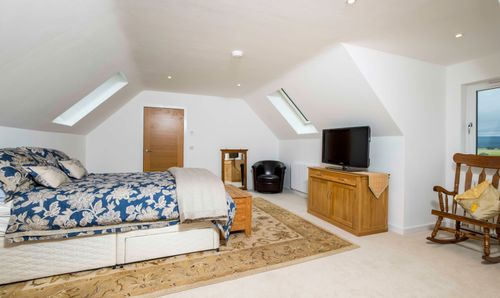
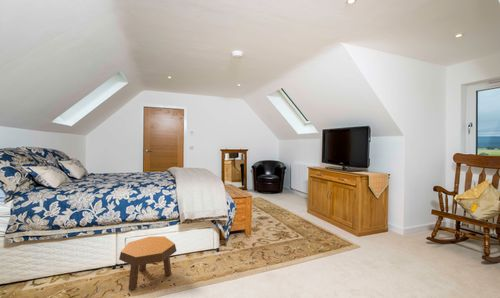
+ footstool (149, 260)
